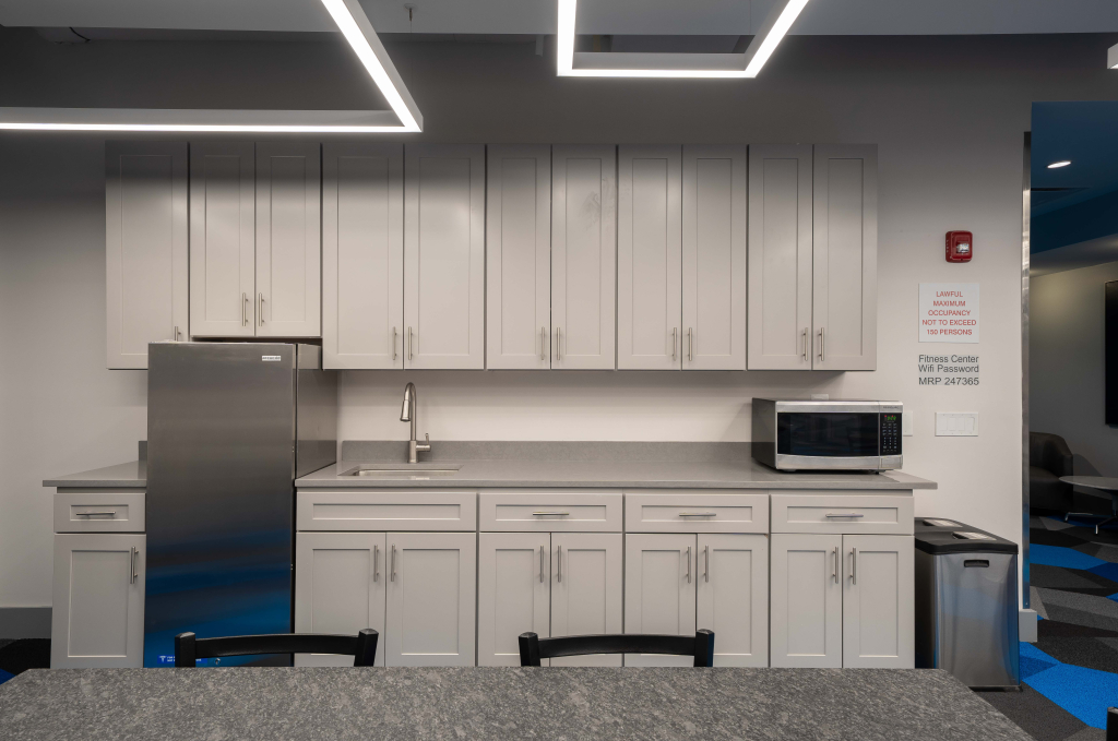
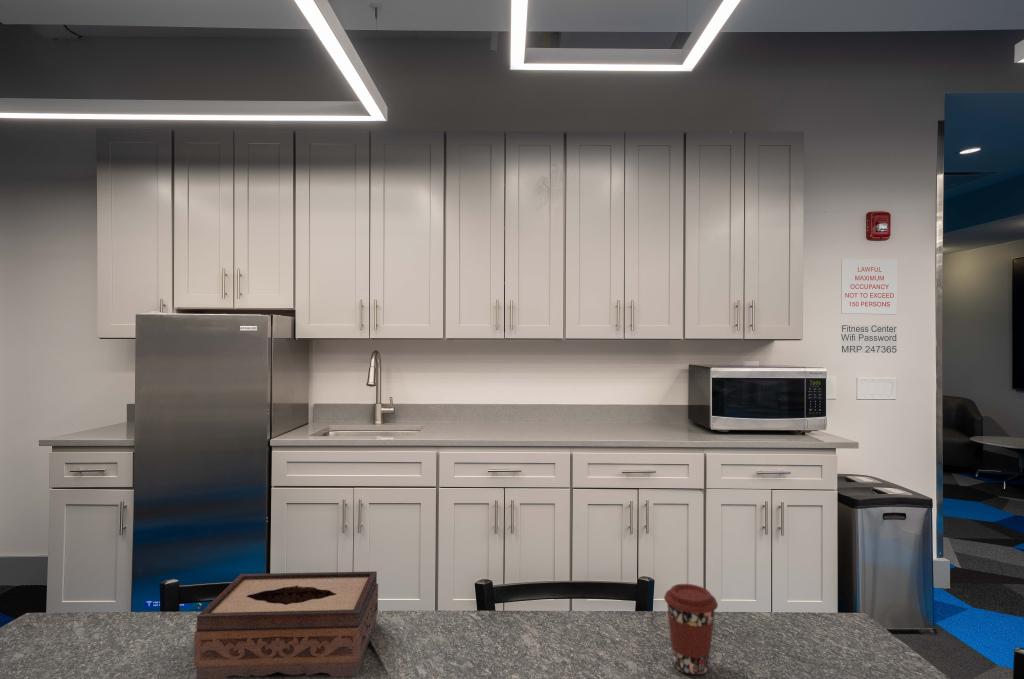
+ coffee cup (690, 628)
+ tissue box (294, 620)
